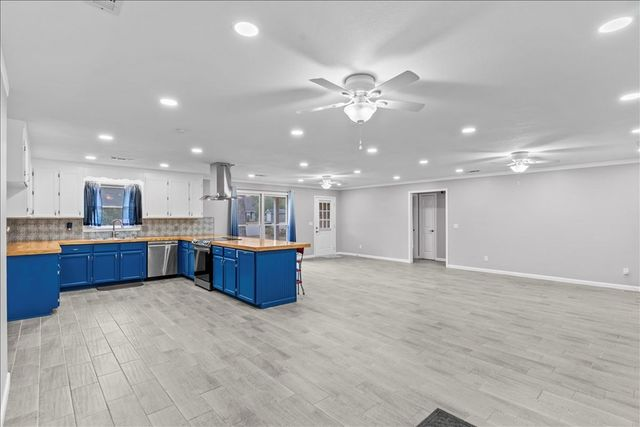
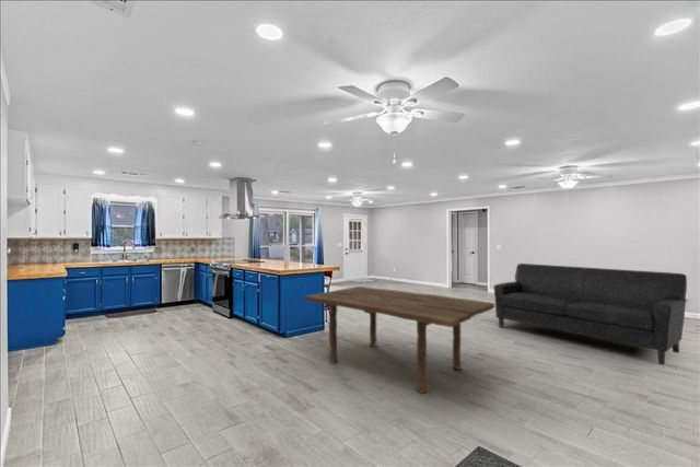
+ dining table (398, 317)
+ sofa (578, 303)
